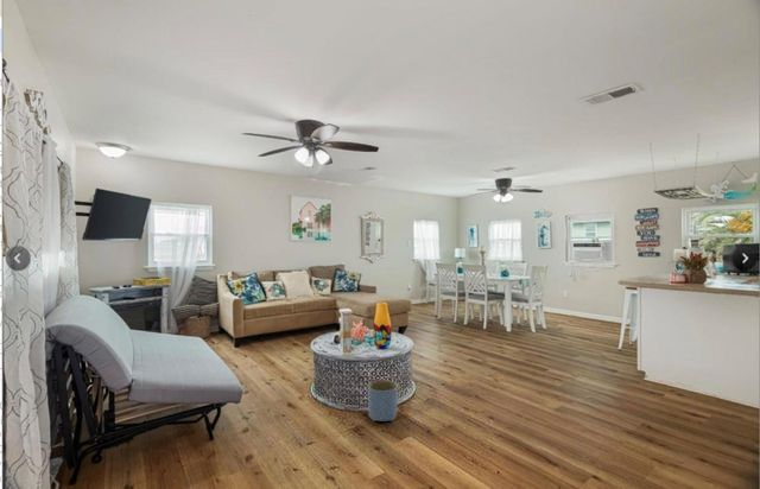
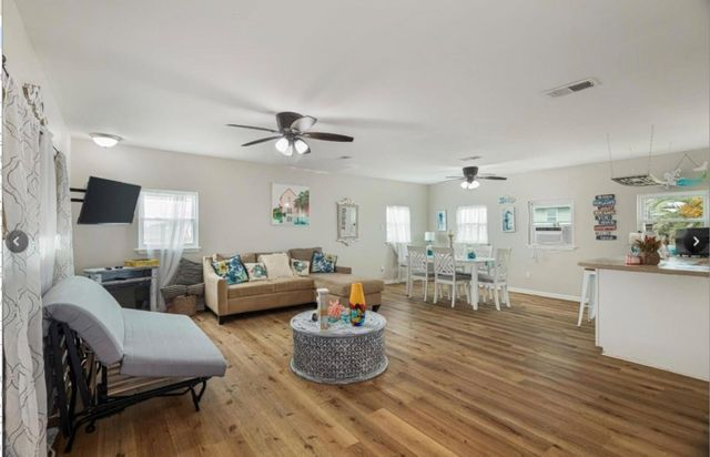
- planter (382, 400)
